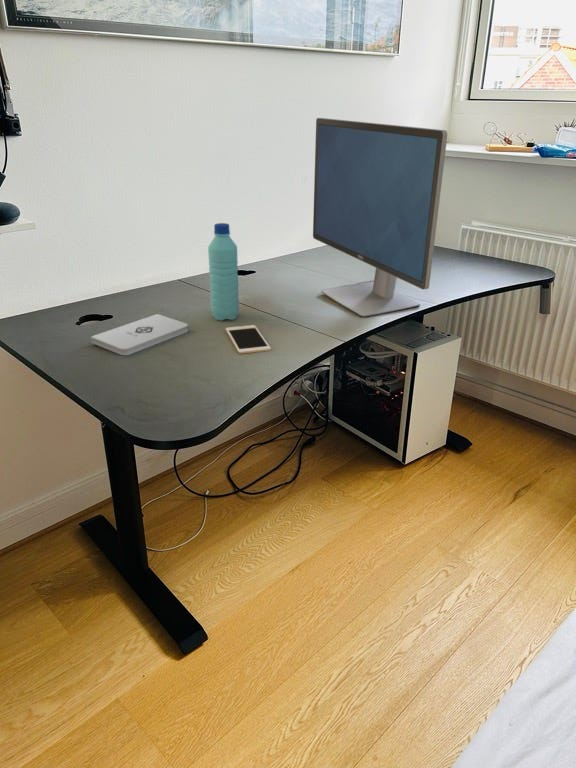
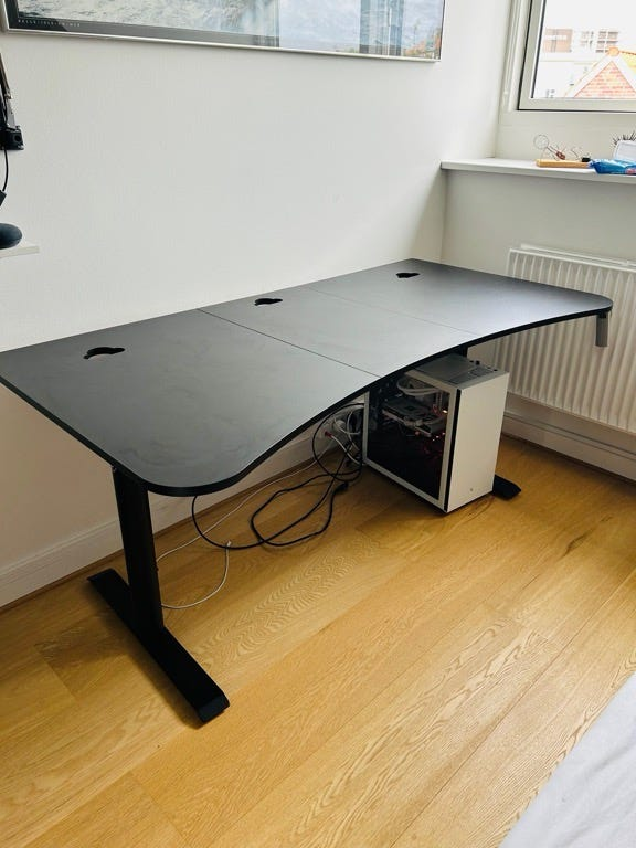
- cell phone (247, 338)
- water bottle (223, 272)
- notepad (142, 333)
- monitor (375, 217)
